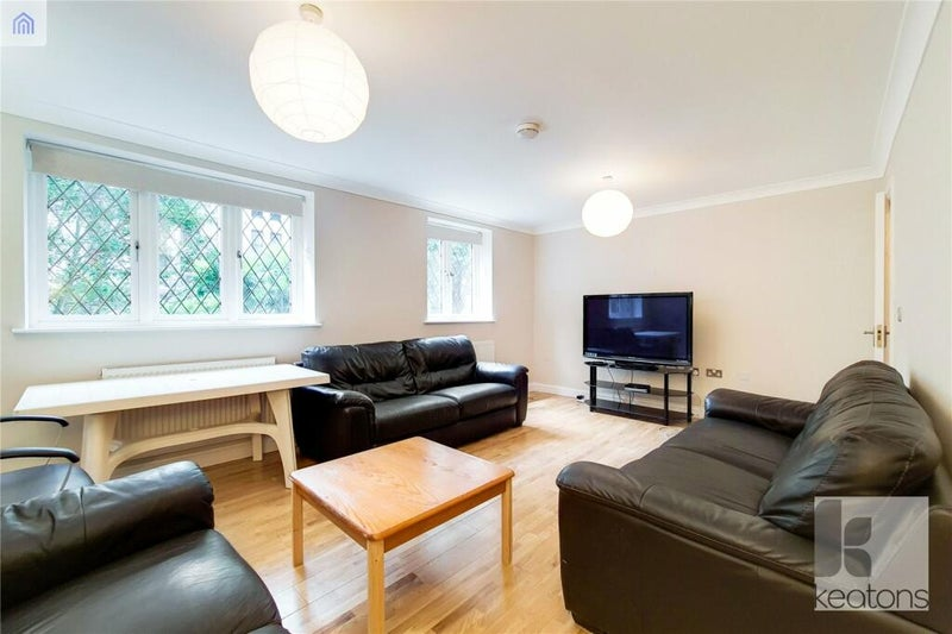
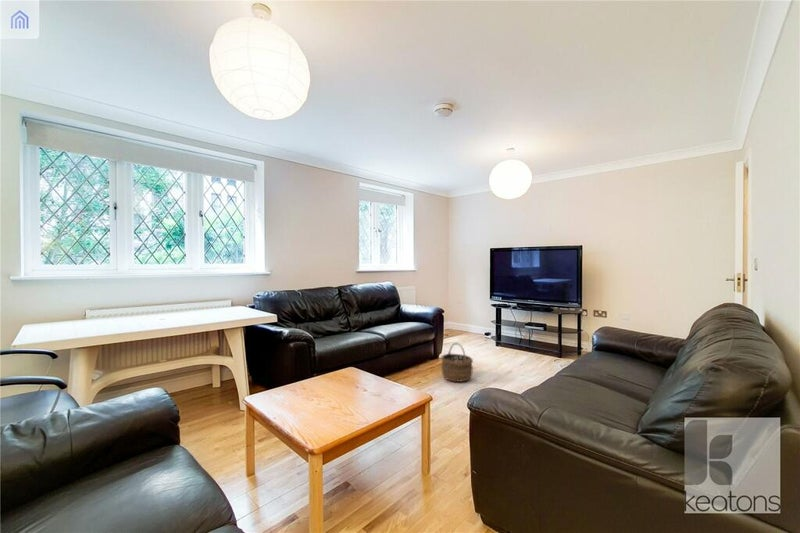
+ wicker basket (456, 360)
